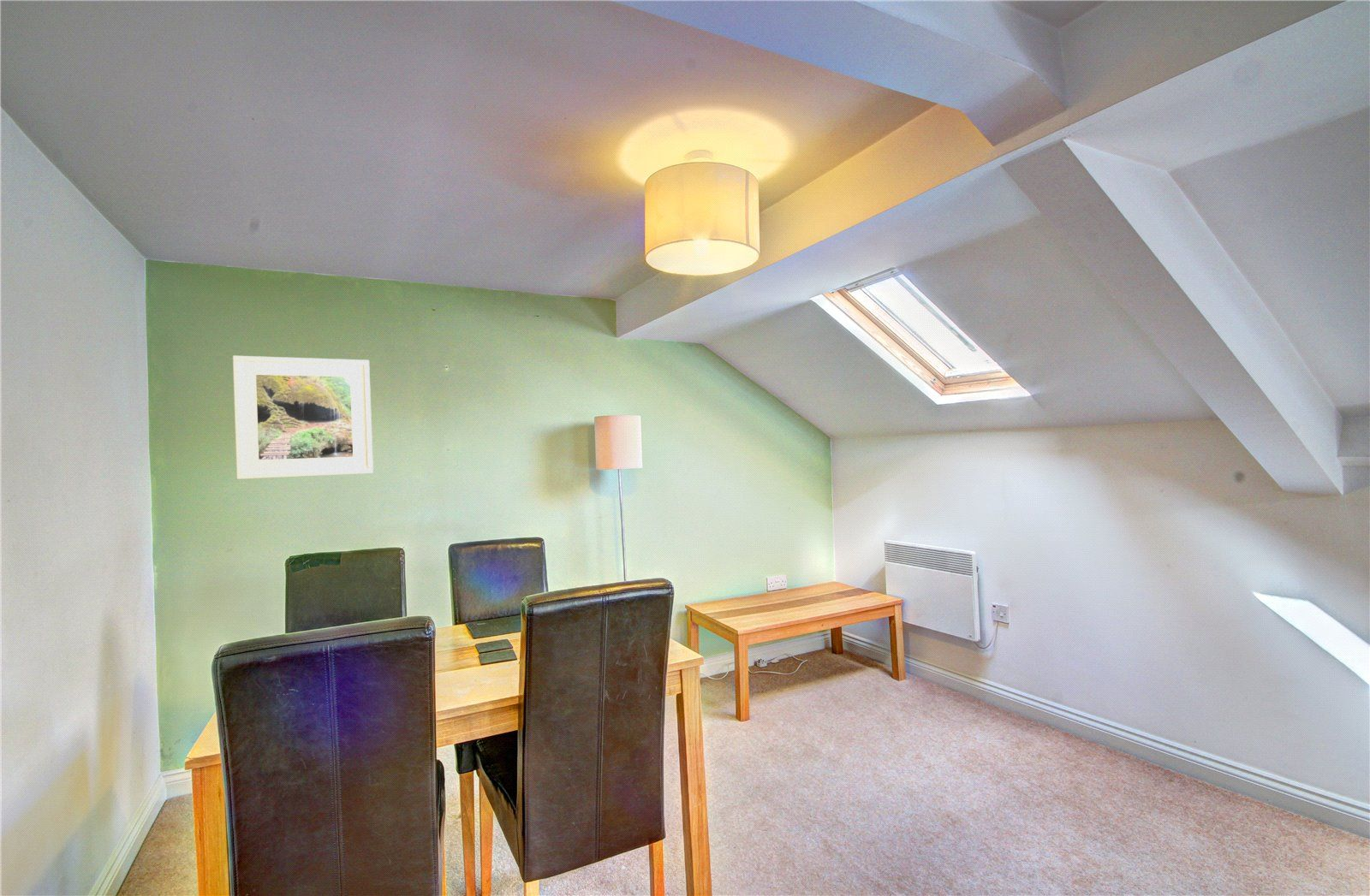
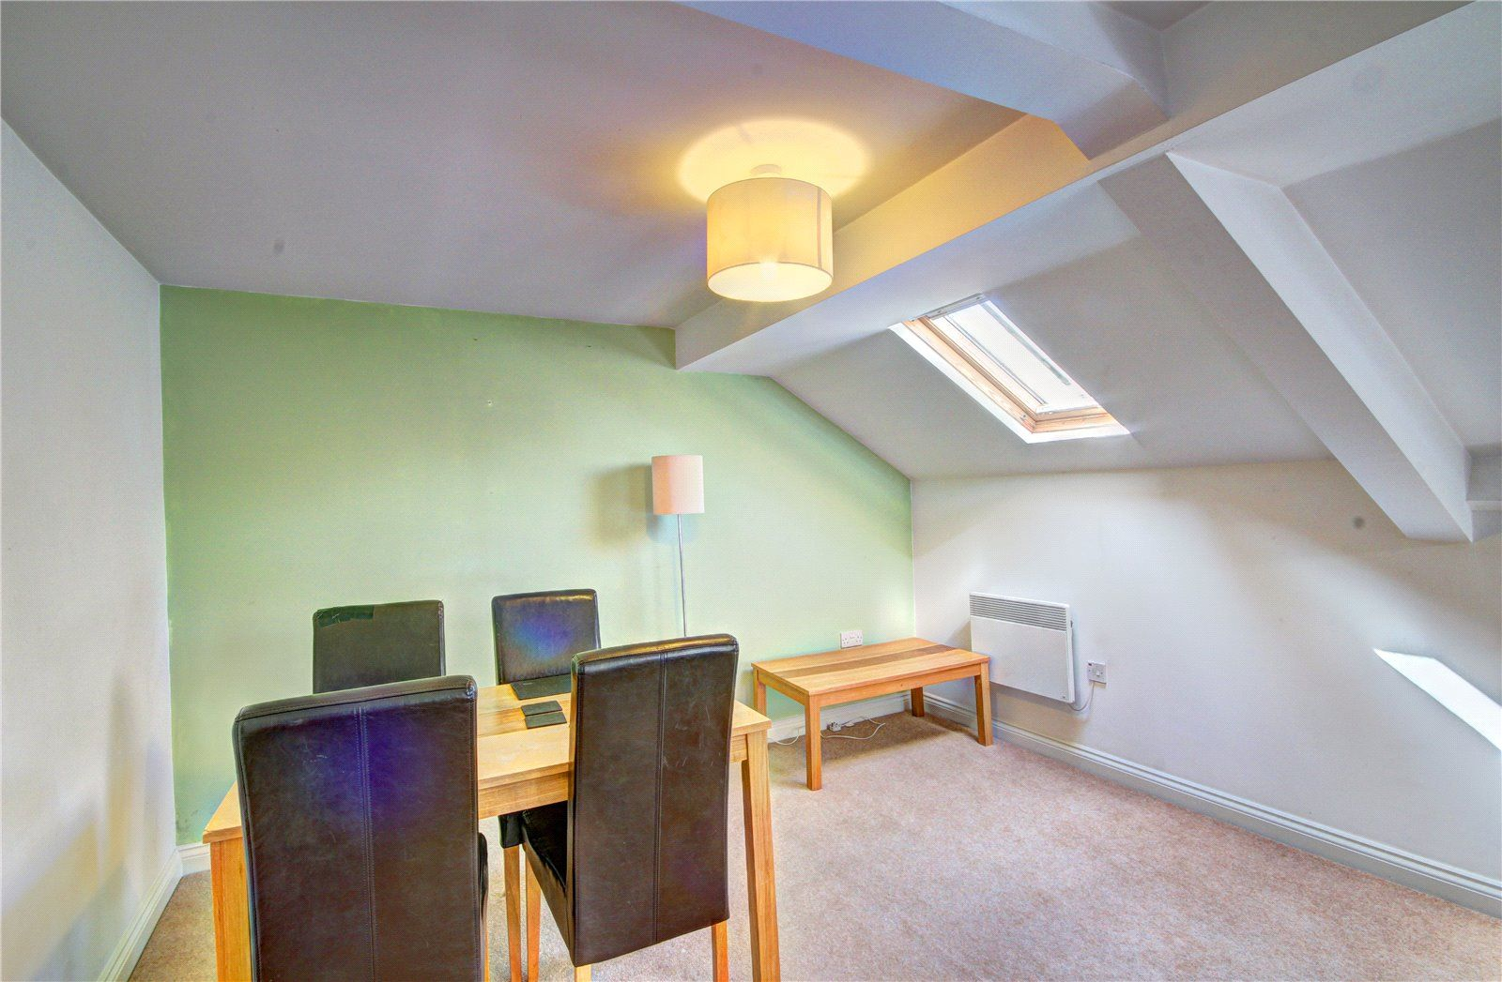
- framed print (306, 417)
